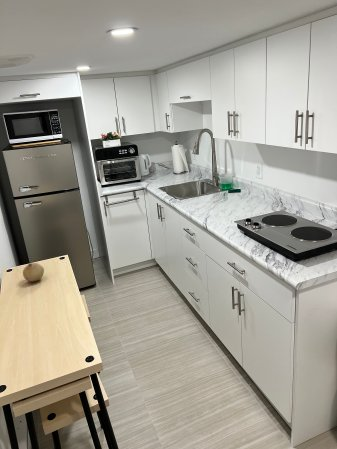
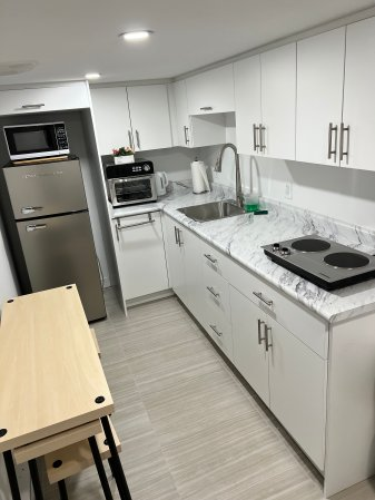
- fruit (33, 271)
